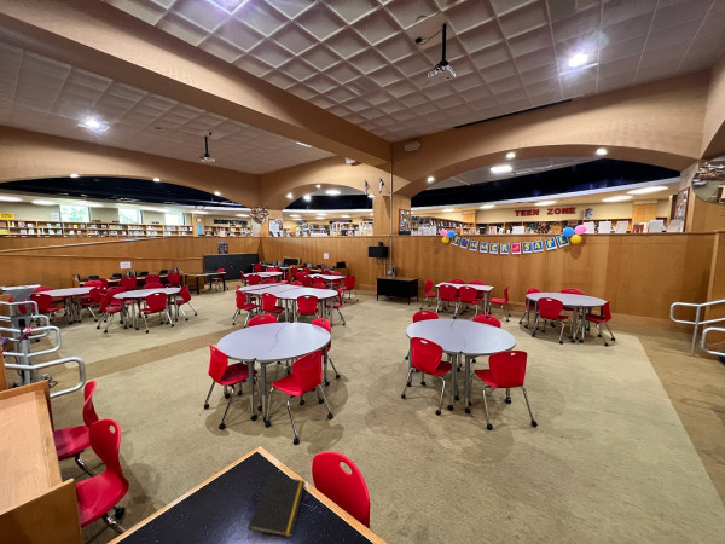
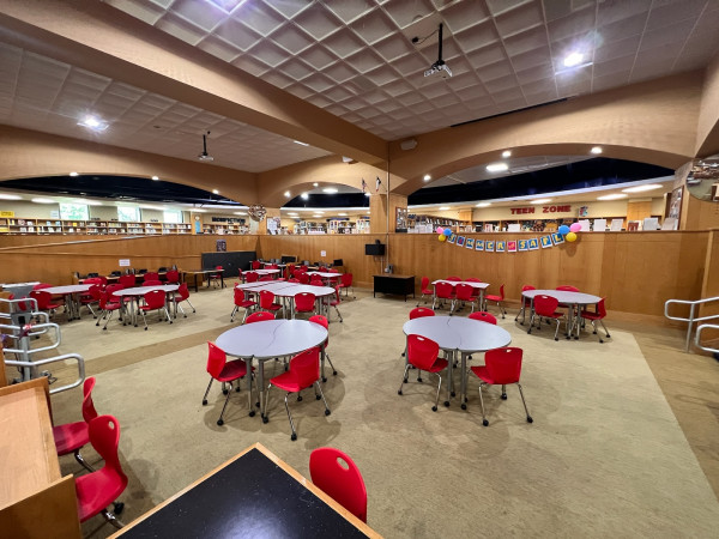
- notepad (279, 502)
